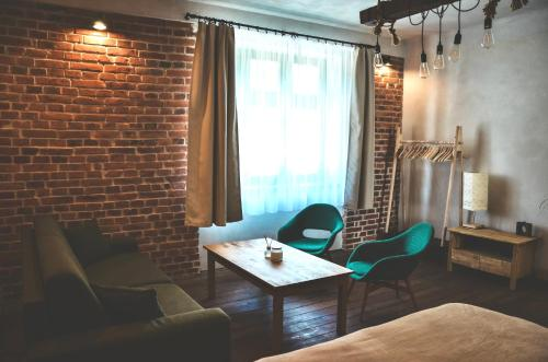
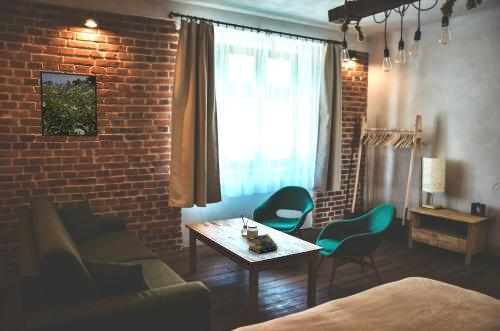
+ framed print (69, 105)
+ book (264, 242)
